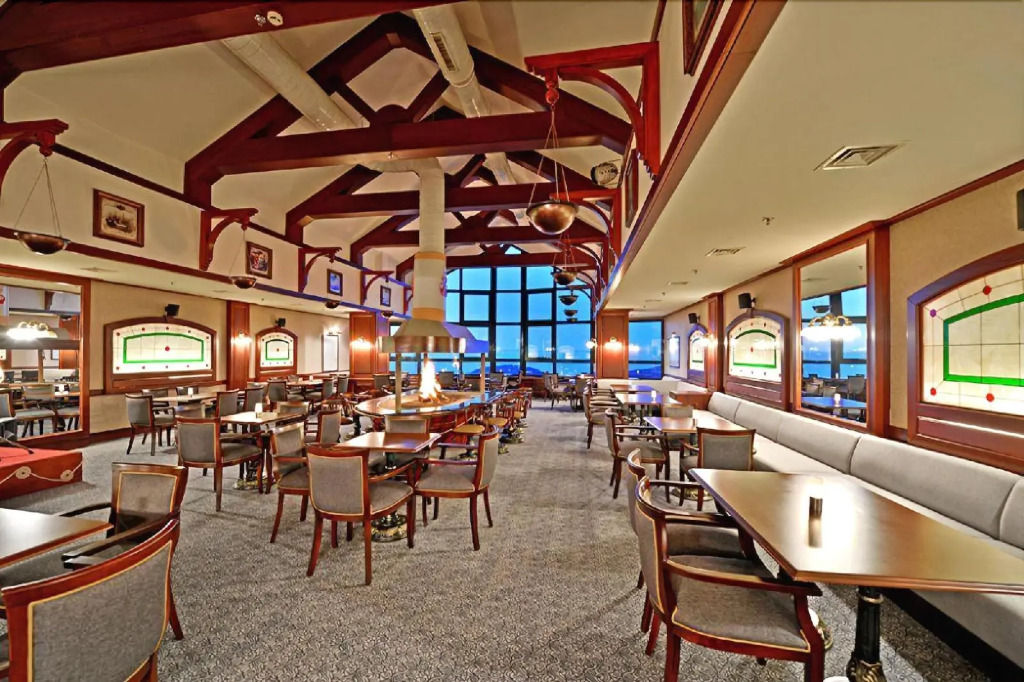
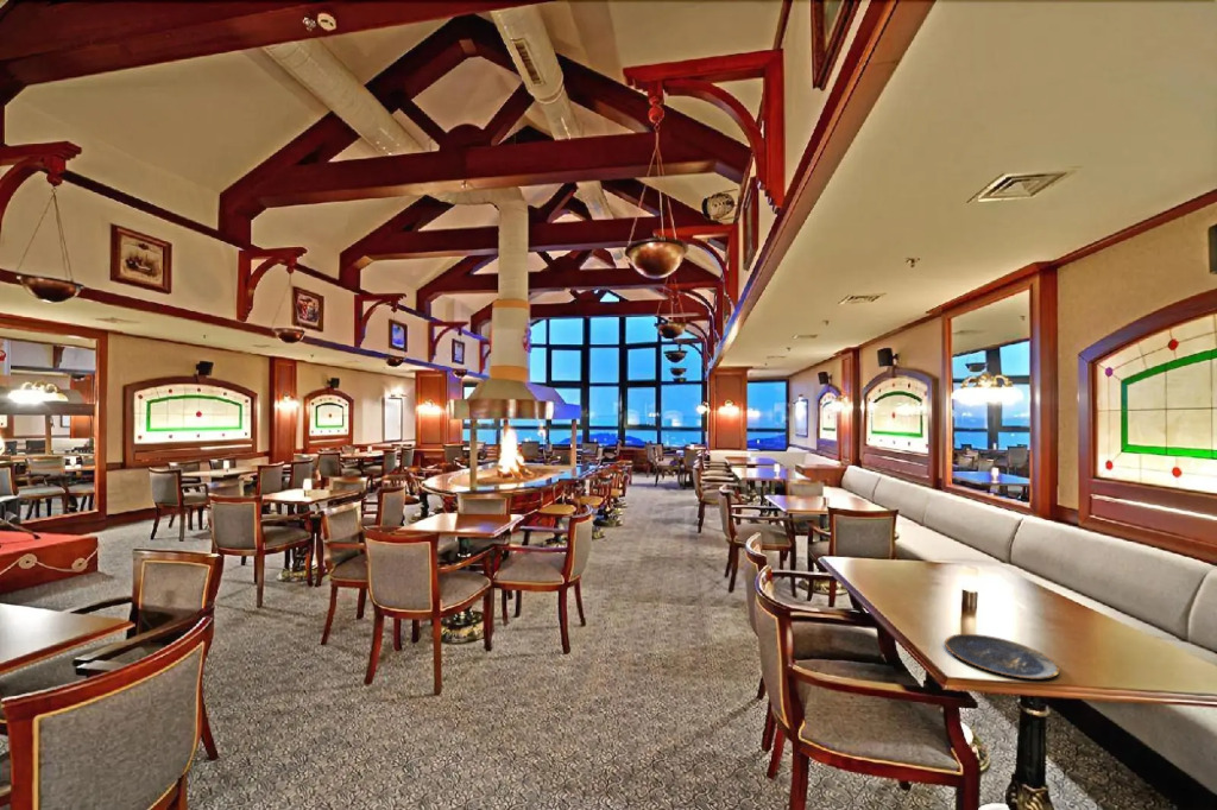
+ plate (998, 656)
